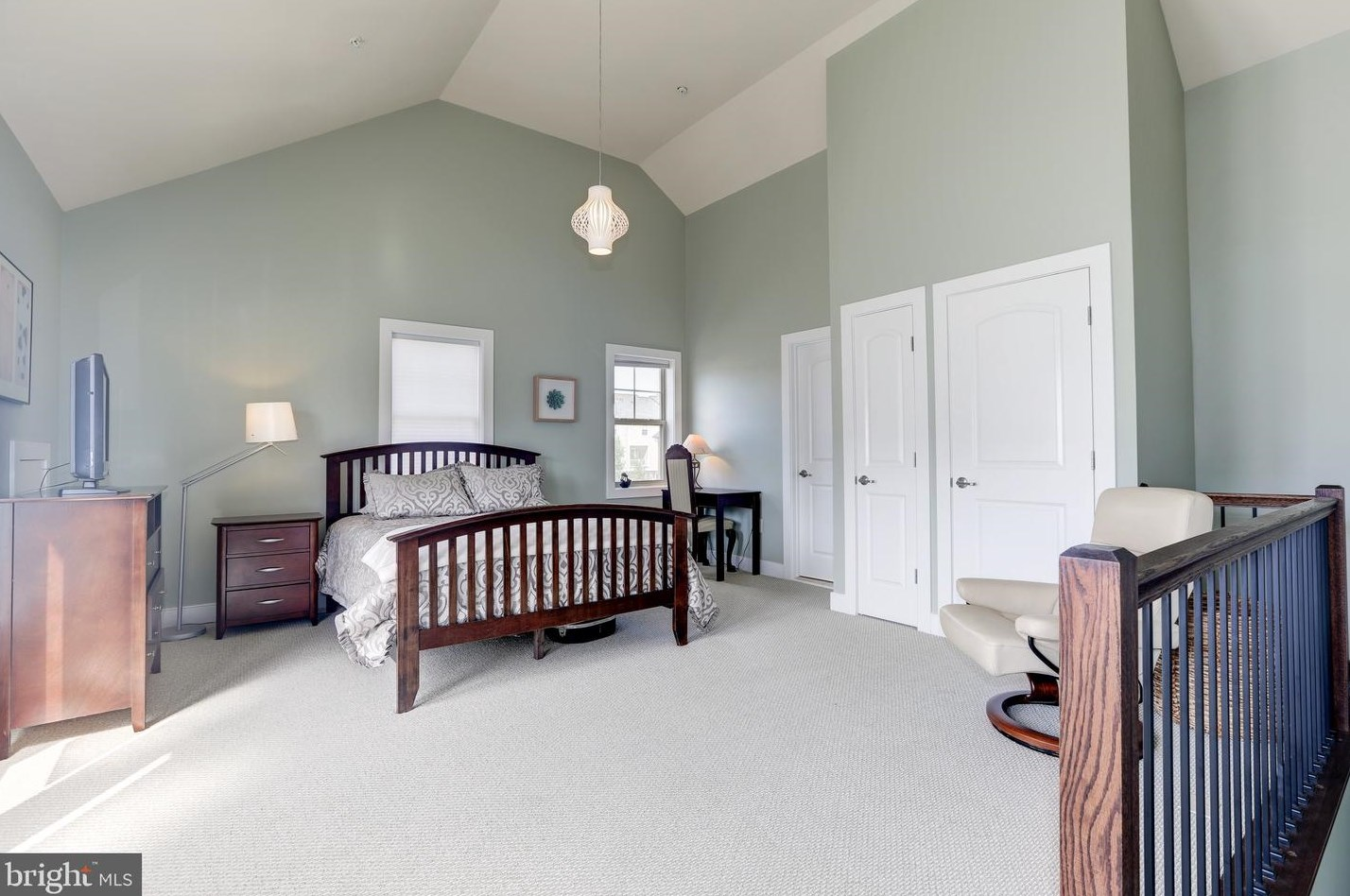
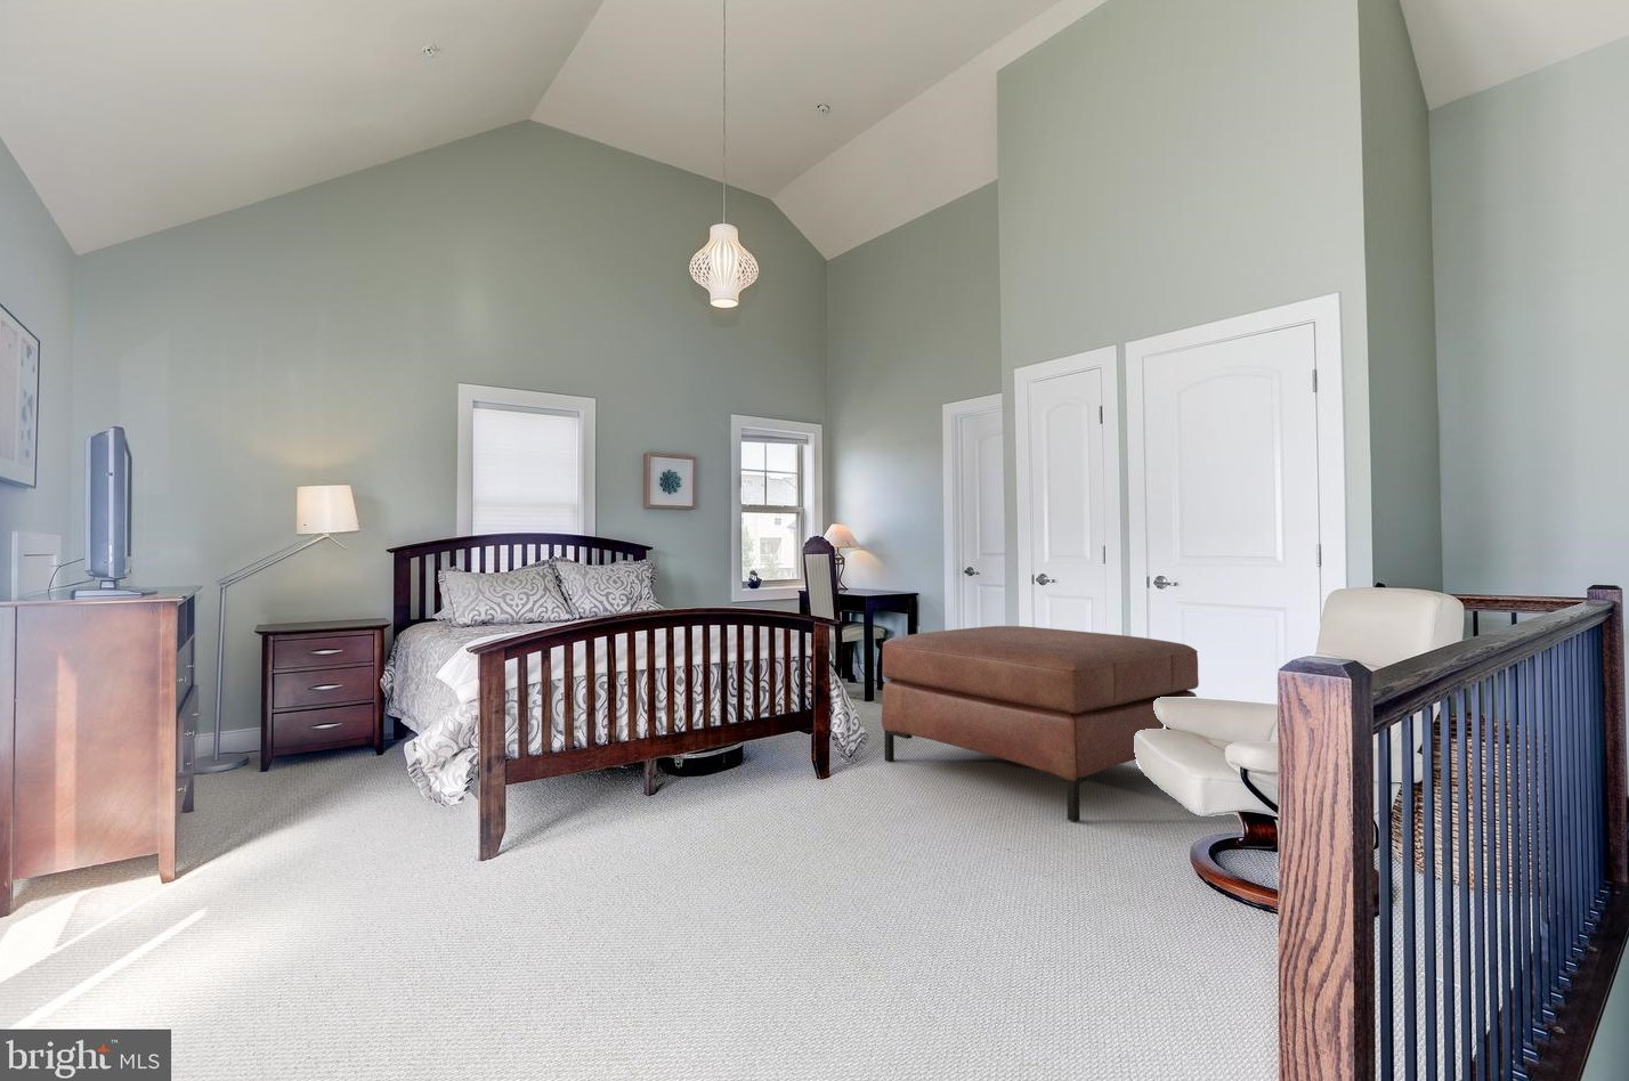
+ ottoman (1033, 701)
